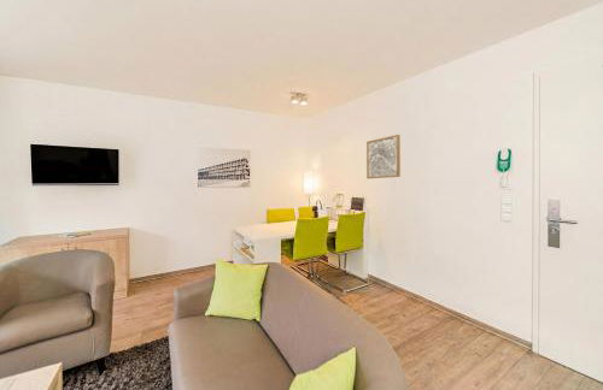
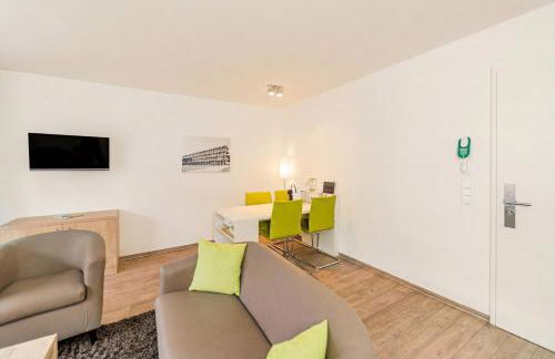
- wall art (382, 158)
